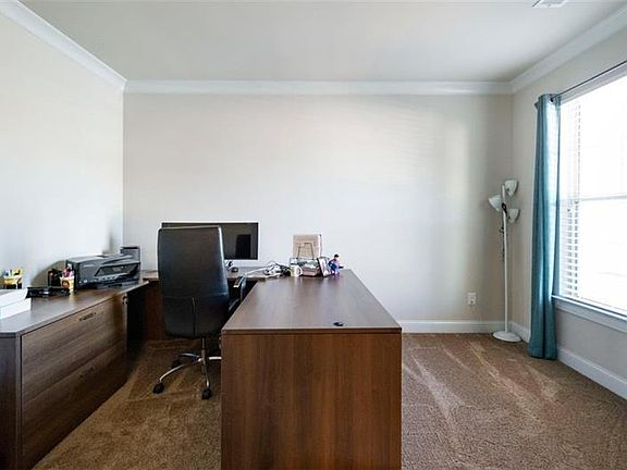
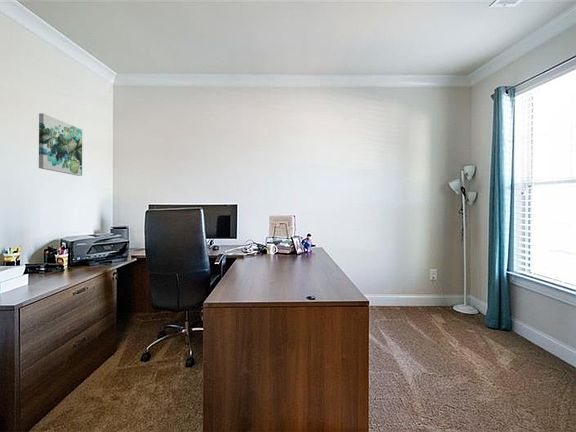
+ wall art (62, 147)
